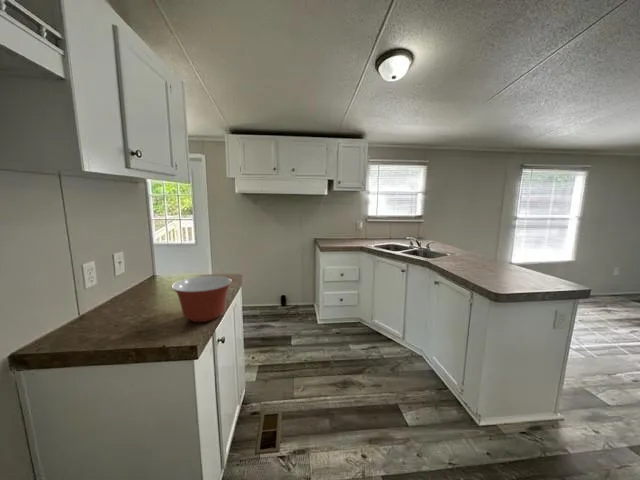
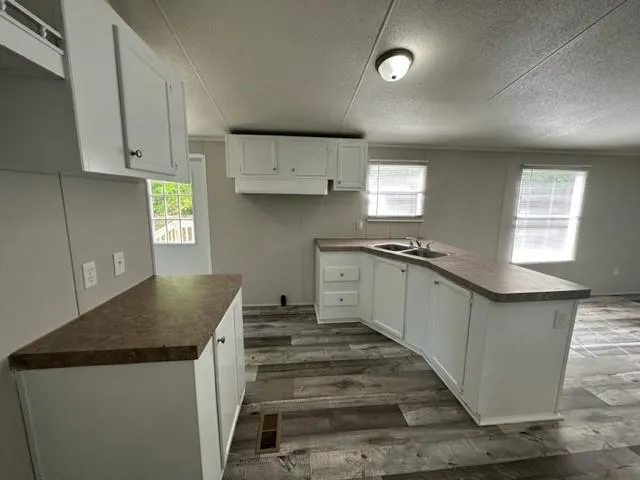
- mixing bowl (203, 299)
